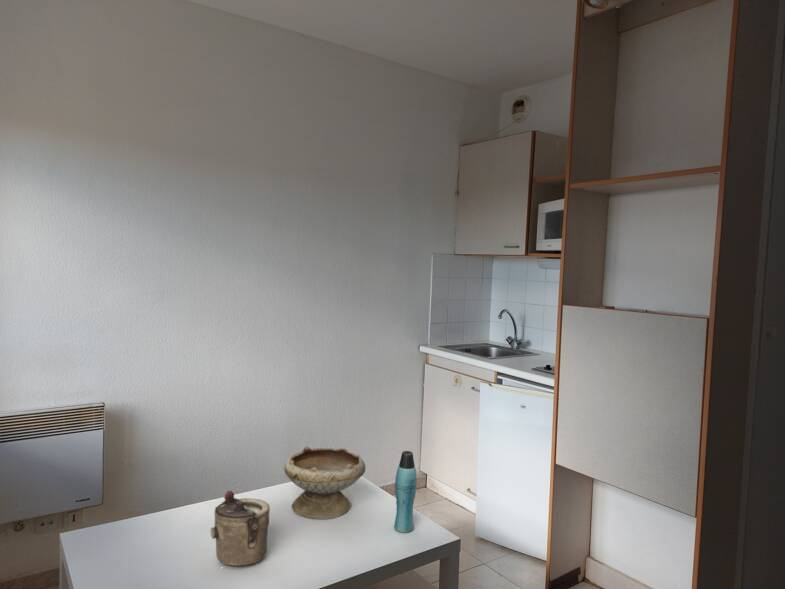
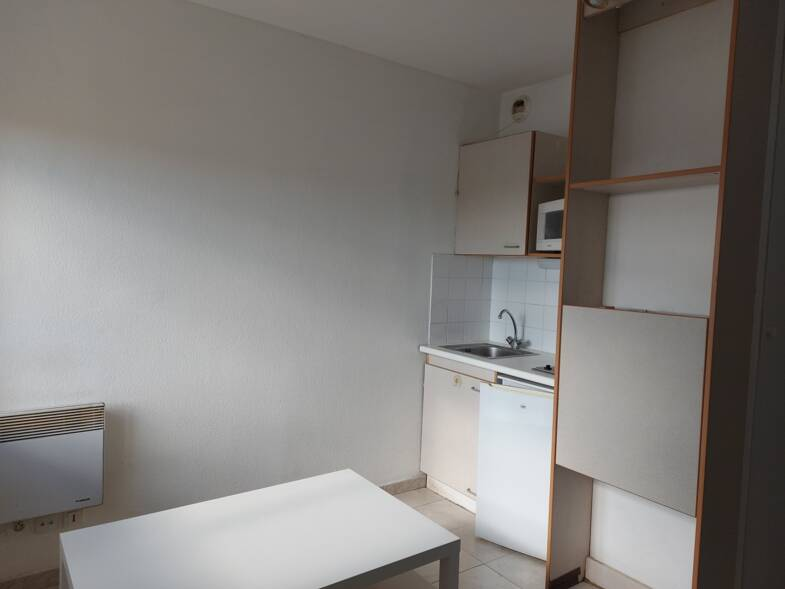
- teapot (239, 525)
- bowl (324, 480)
- bottle (405, 490)
